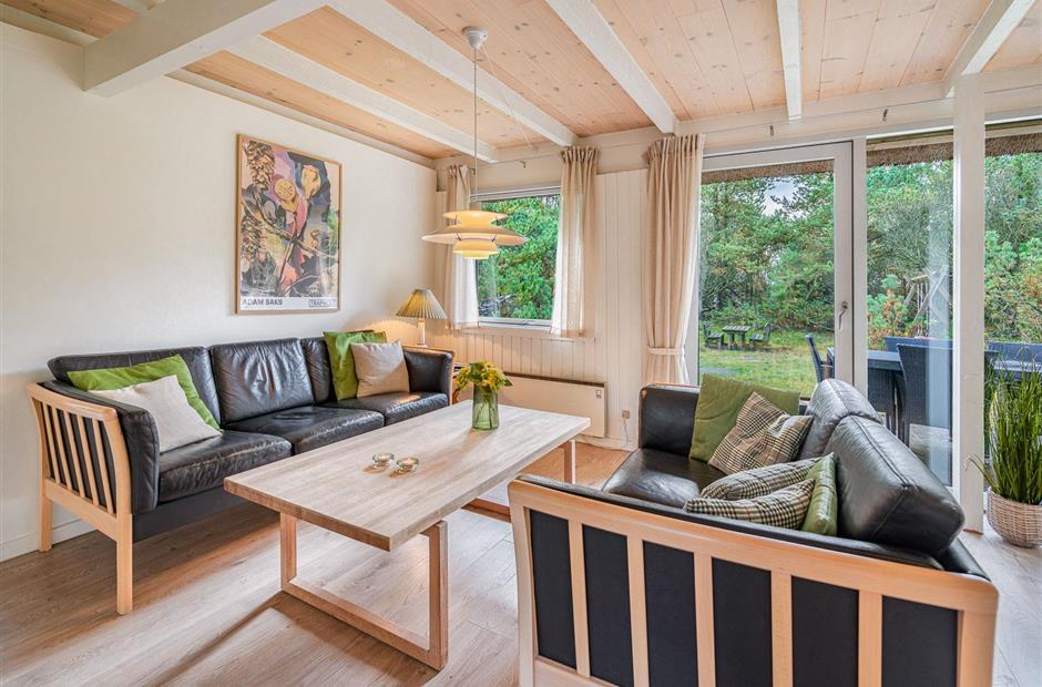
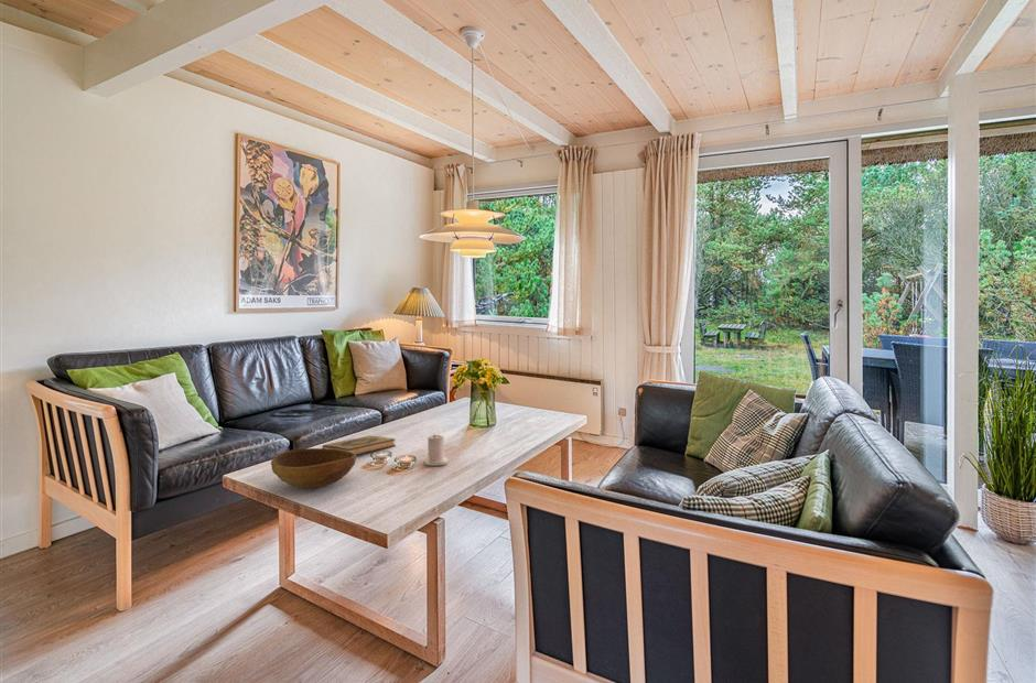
+ bowl (314, 468)
+ hardback book (359, 445)
+ candle (435, 447)
